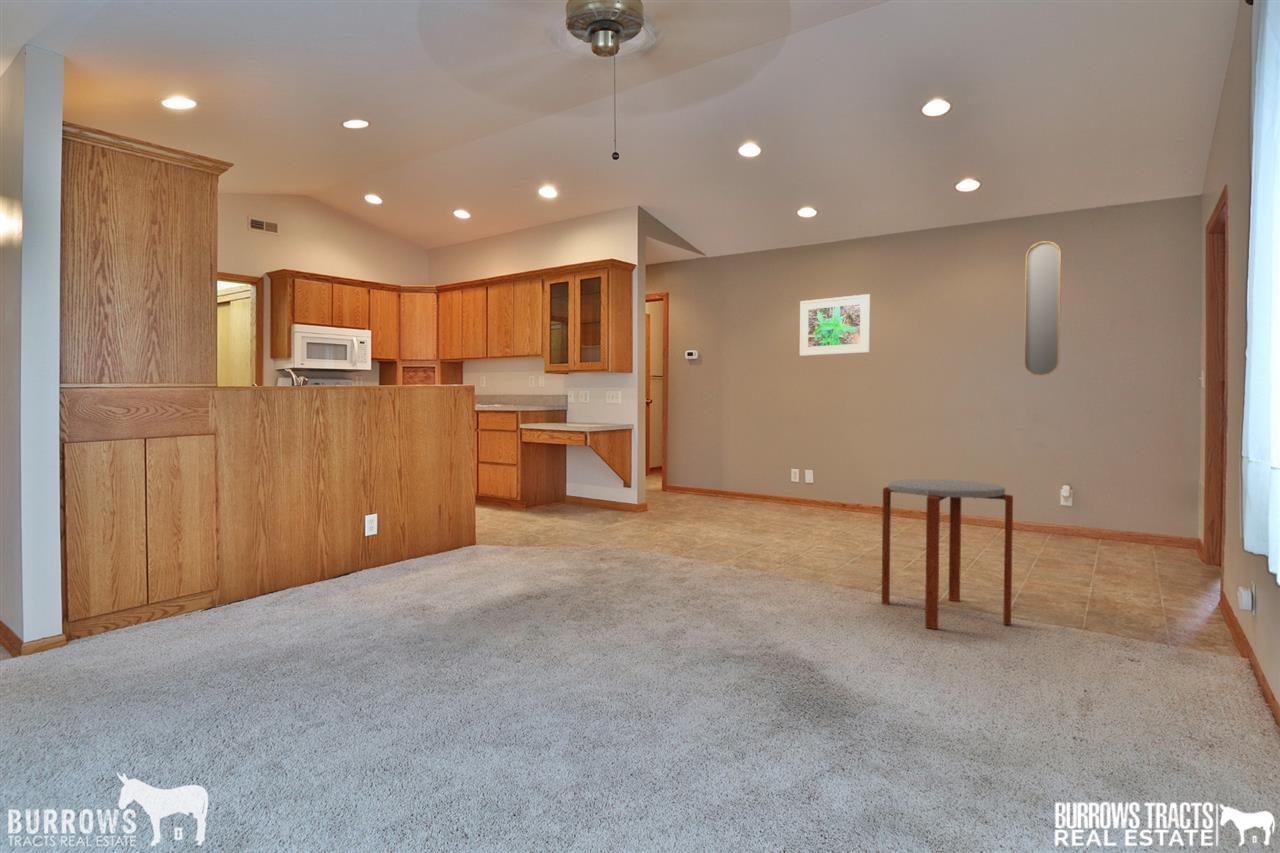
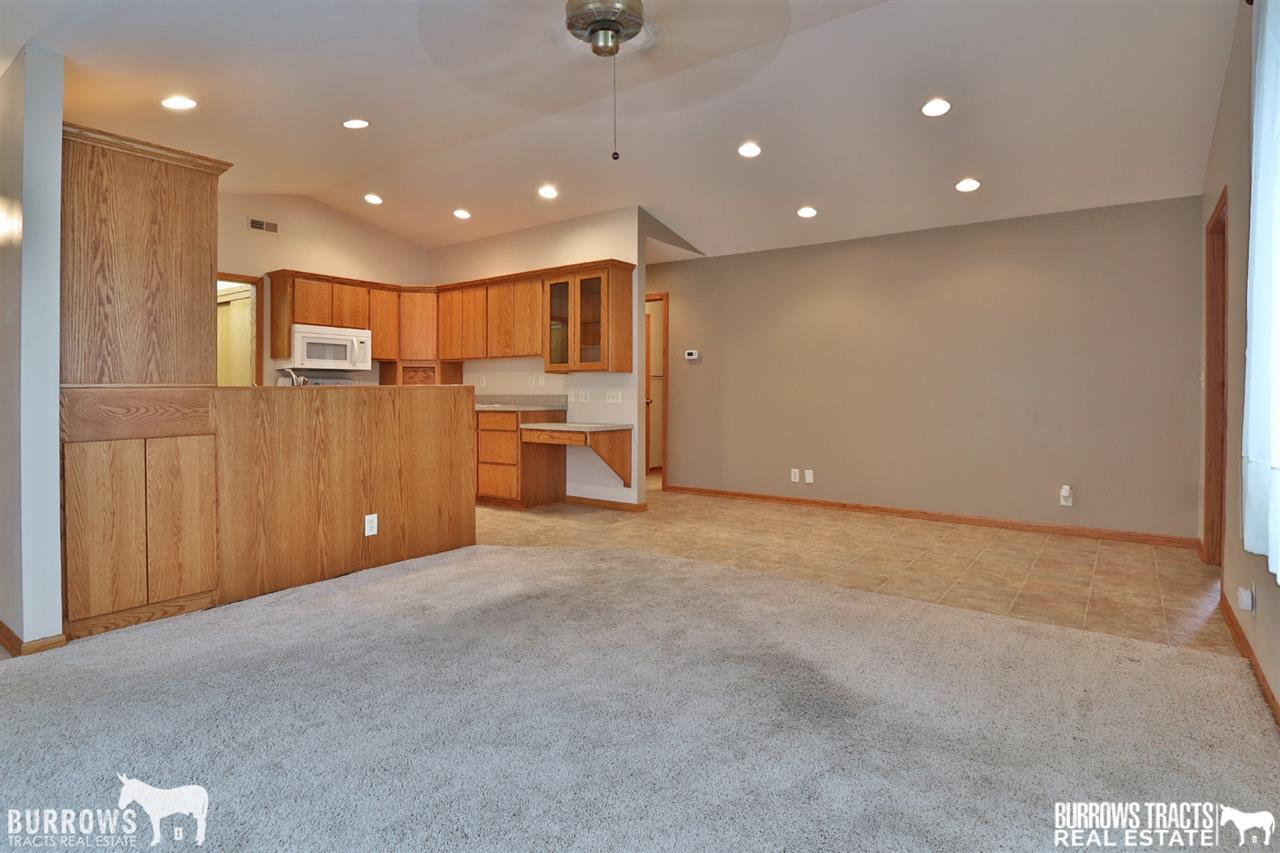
- home mirror (1042, 309)
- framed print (833, 326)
- side table (949, 548)
